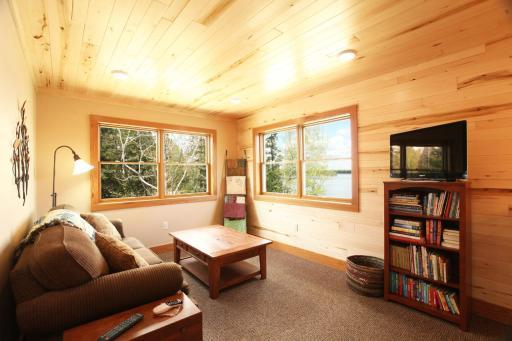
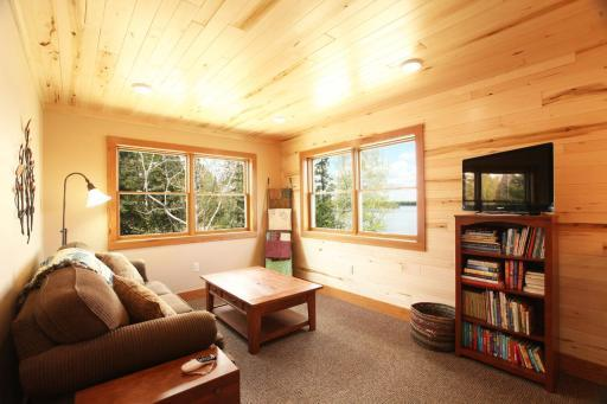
- remote control (122, 327)
